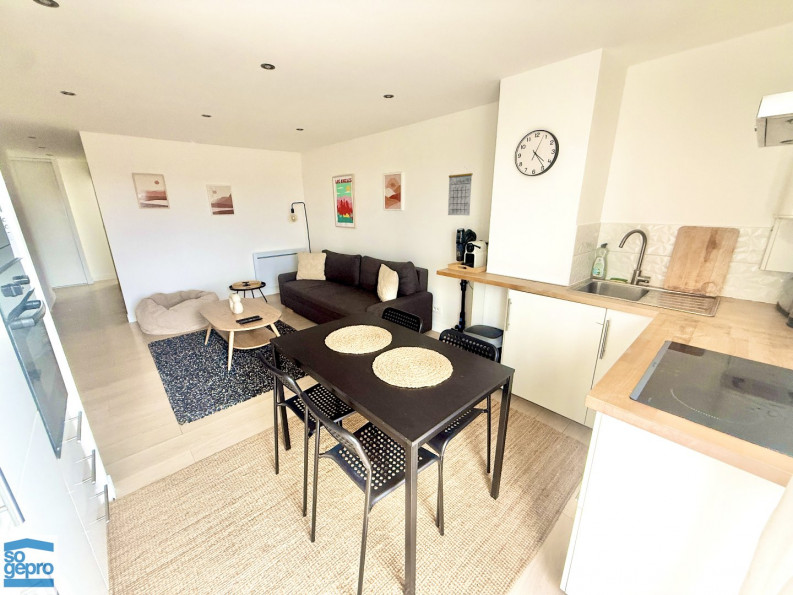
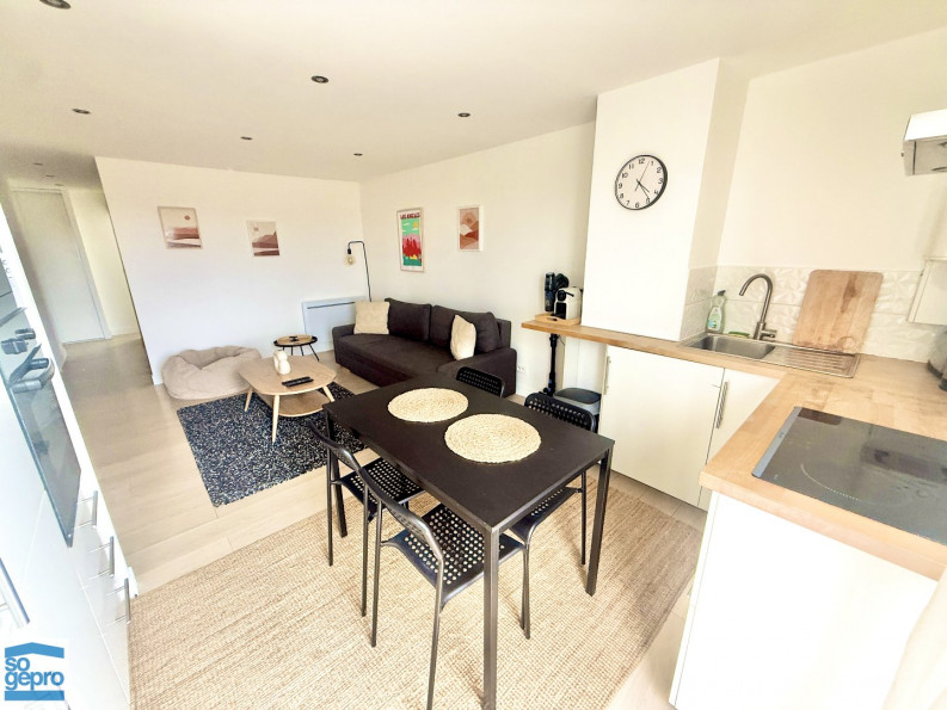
- calendar (459, 190)
